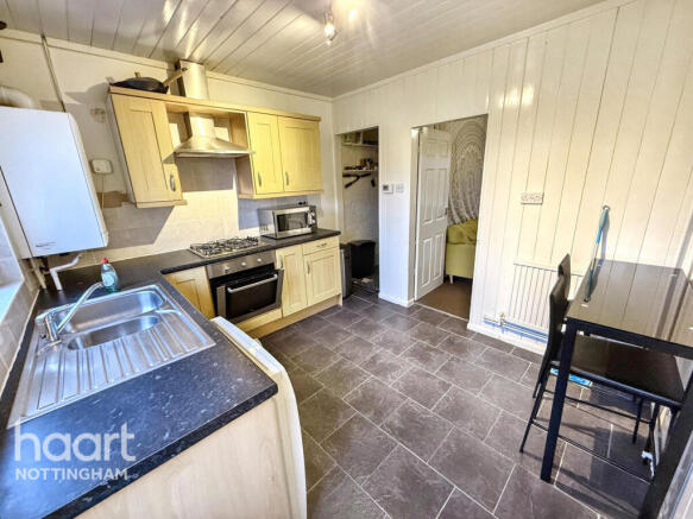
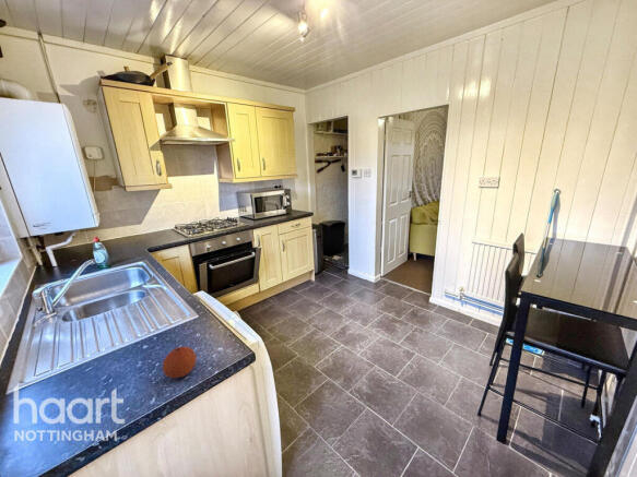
+ fruit (179, 361)
